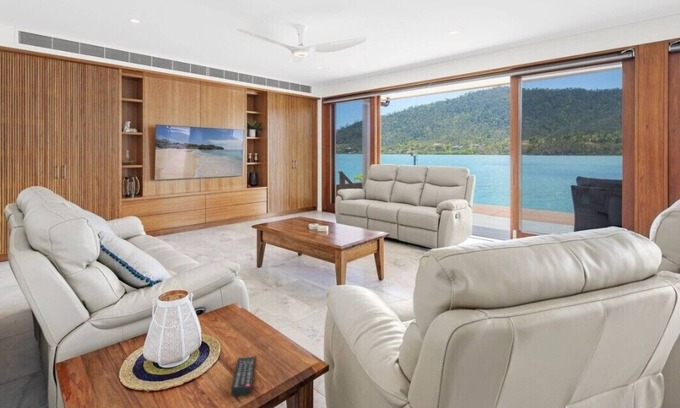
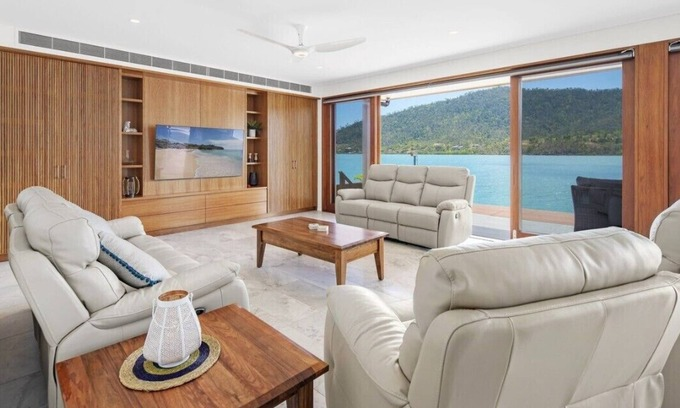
- remote control (244, 374)
